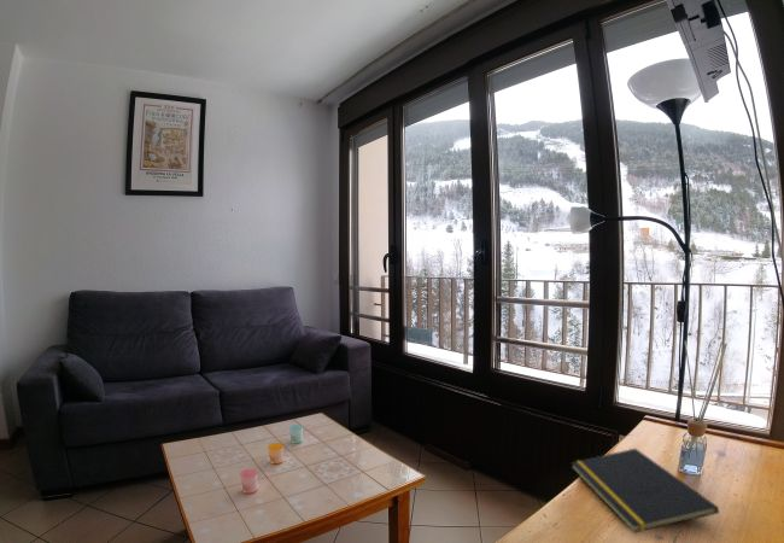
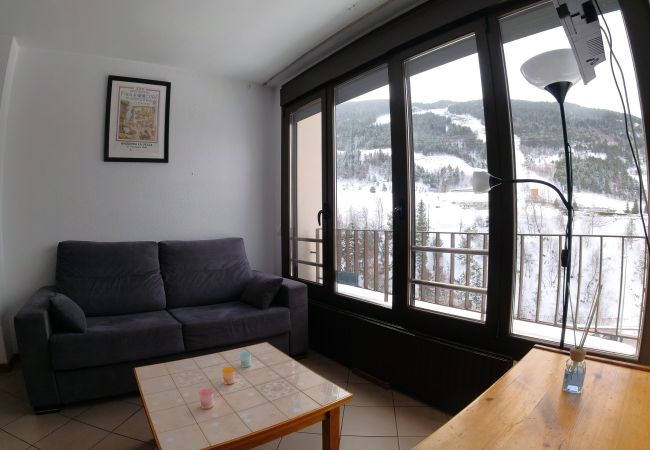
- notepad (634, 484)
